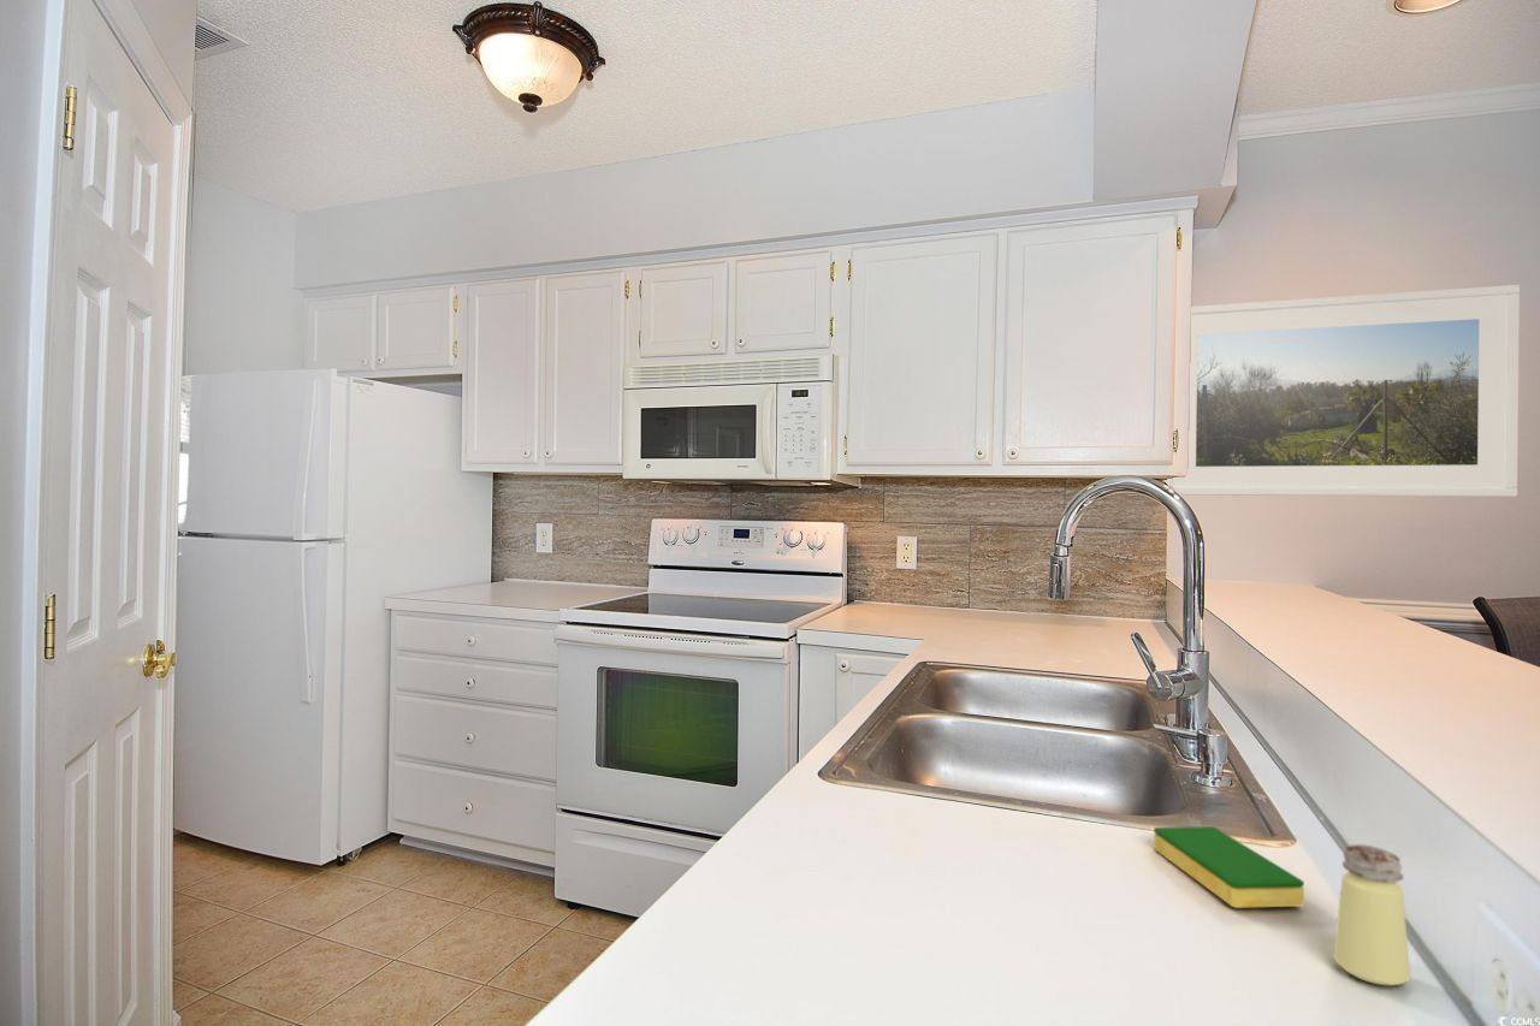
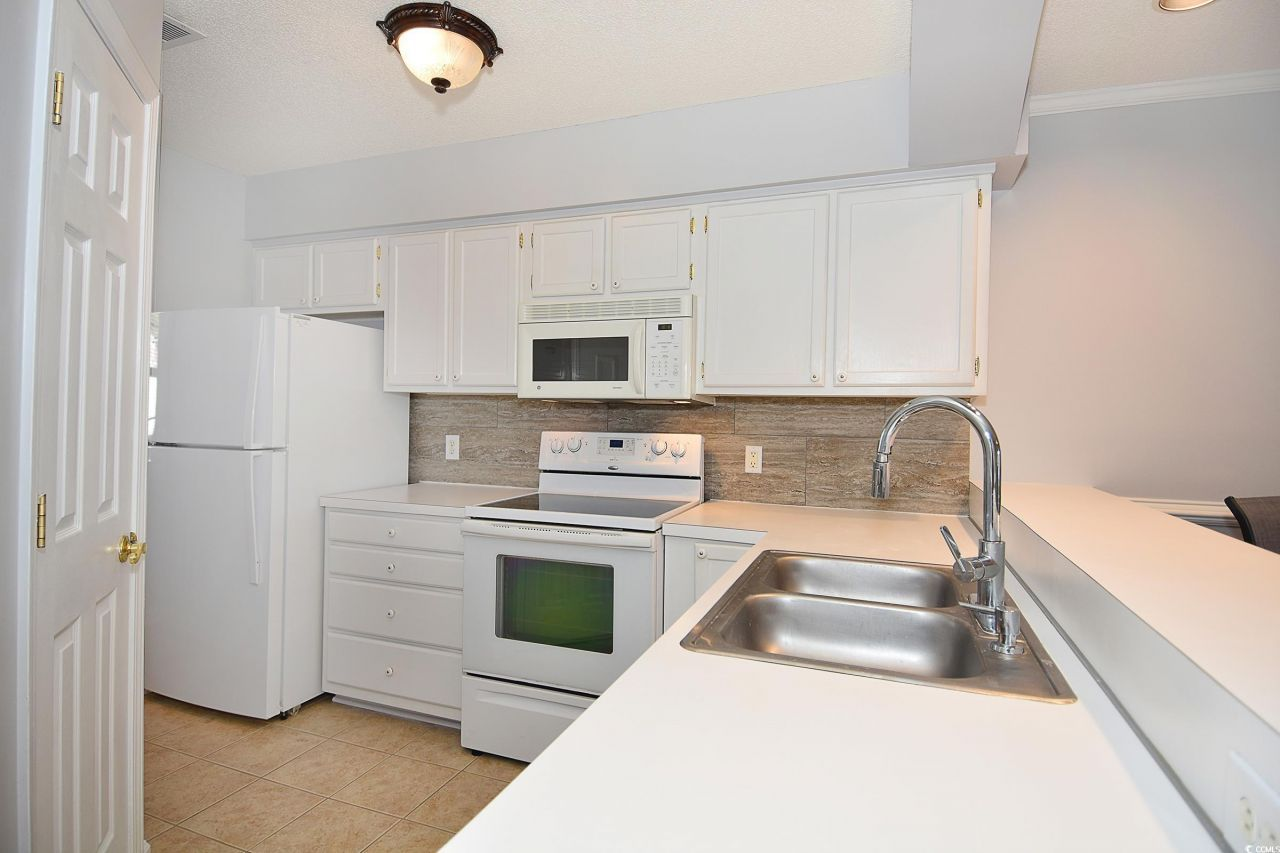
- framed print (1329, 396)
- saltshaker (1372, 911)
- dish sponge (1222, 864)
